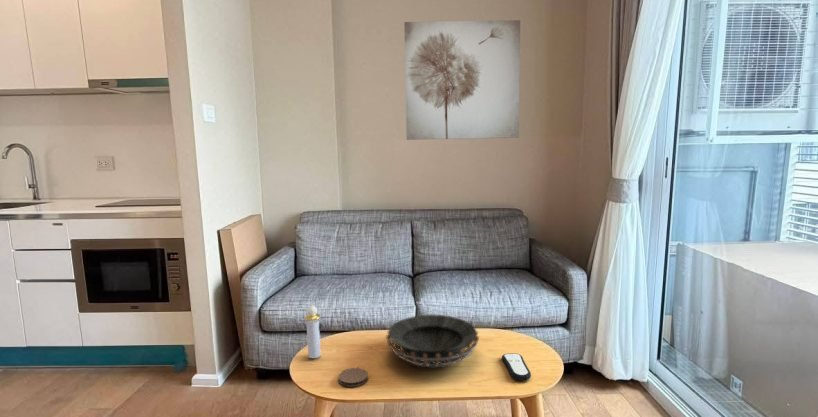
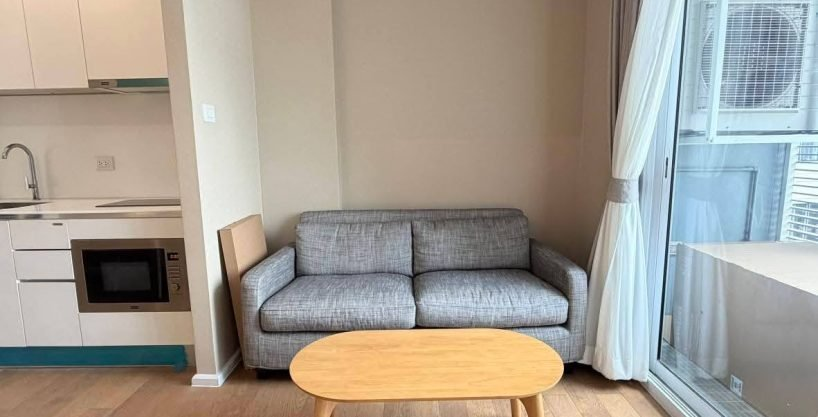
- perfume bottle (313, 331)
- coaster (353, 376)
- decorative bowl (432, 343)
- wall art (462, 81)
- remote control (516, 365)
